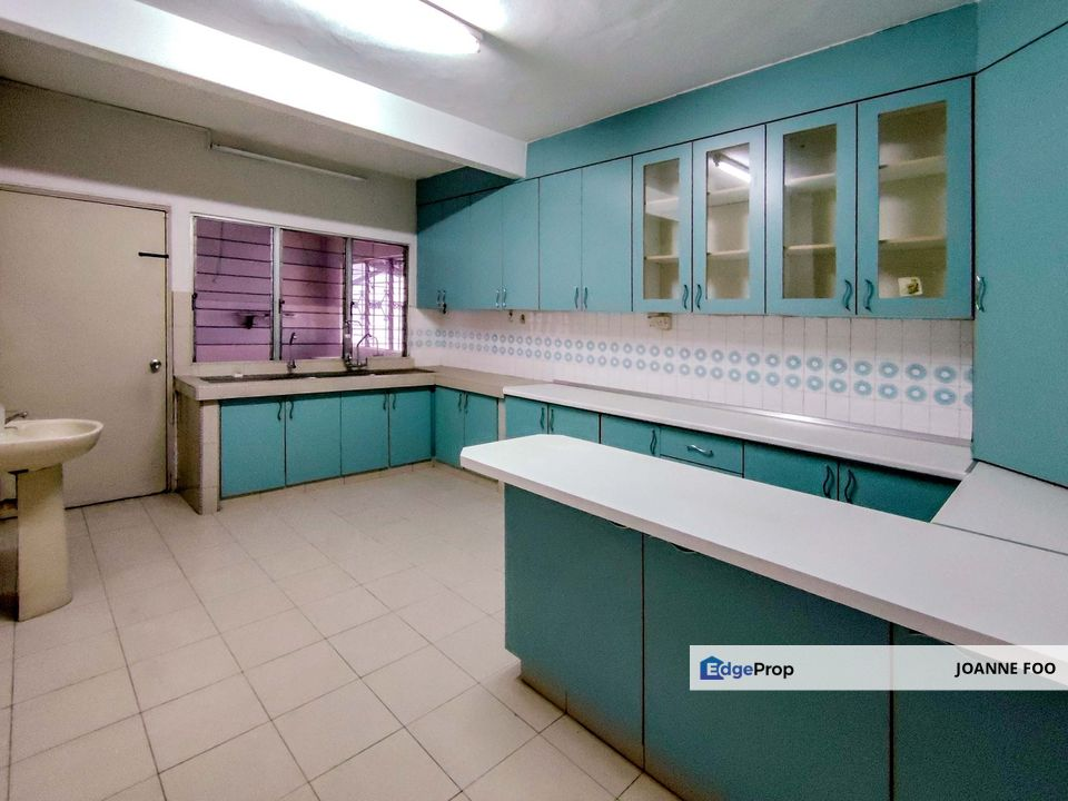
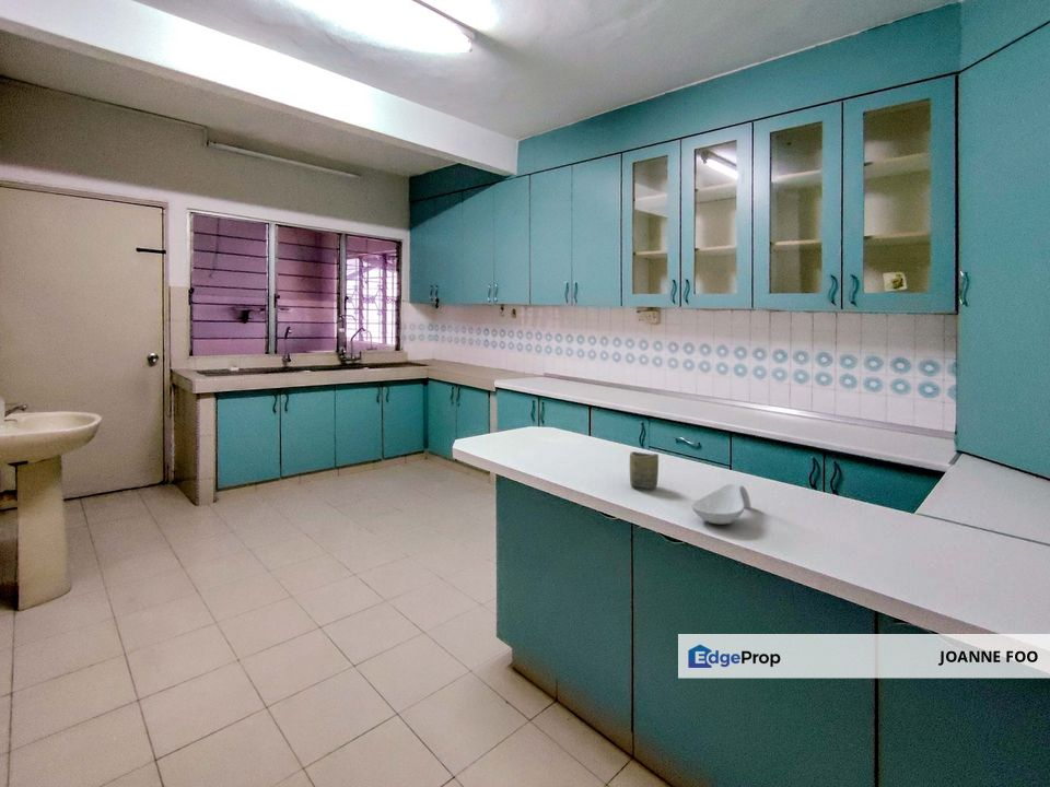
+ cup (643, 470)
+ spoon rest (725, 502)
